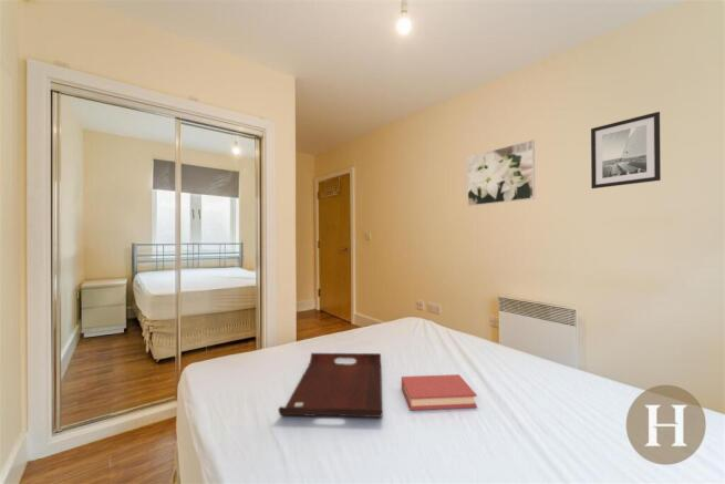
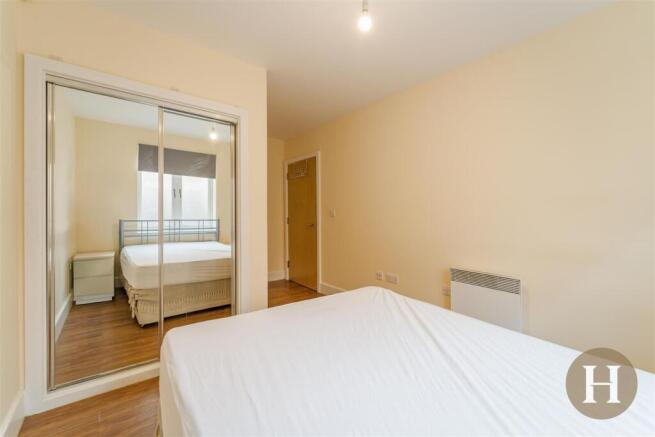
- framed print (498, 175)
- serving tray (339, 381)
- wall art (623, 152)
- book (436, 391)
